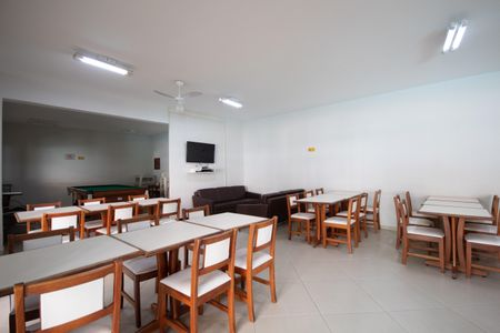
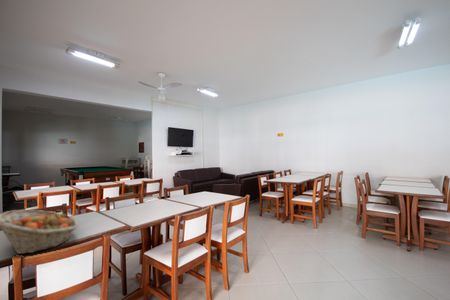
+ fruit basket (40, 226)
